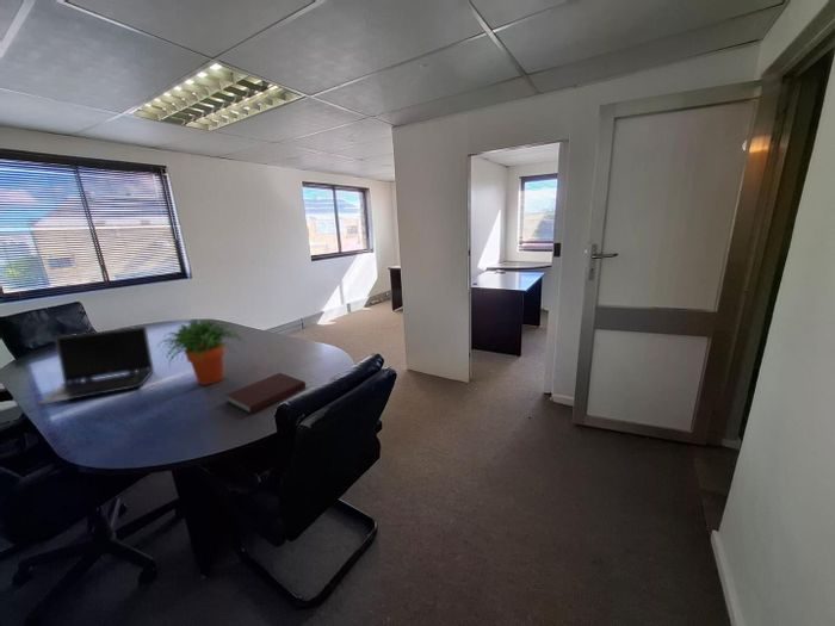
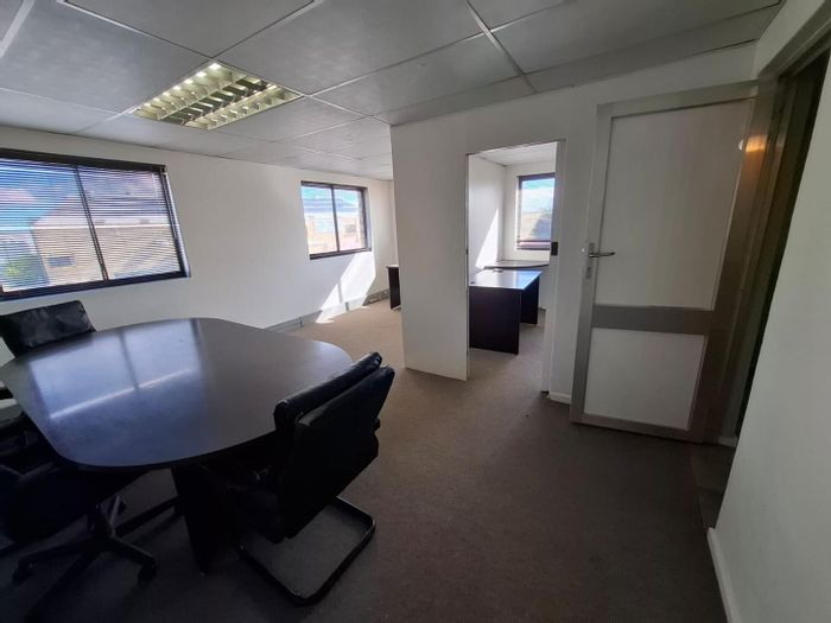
- potted plant (204, 351)
- notebook (266, 391)
- laptop computer (97, 362)
